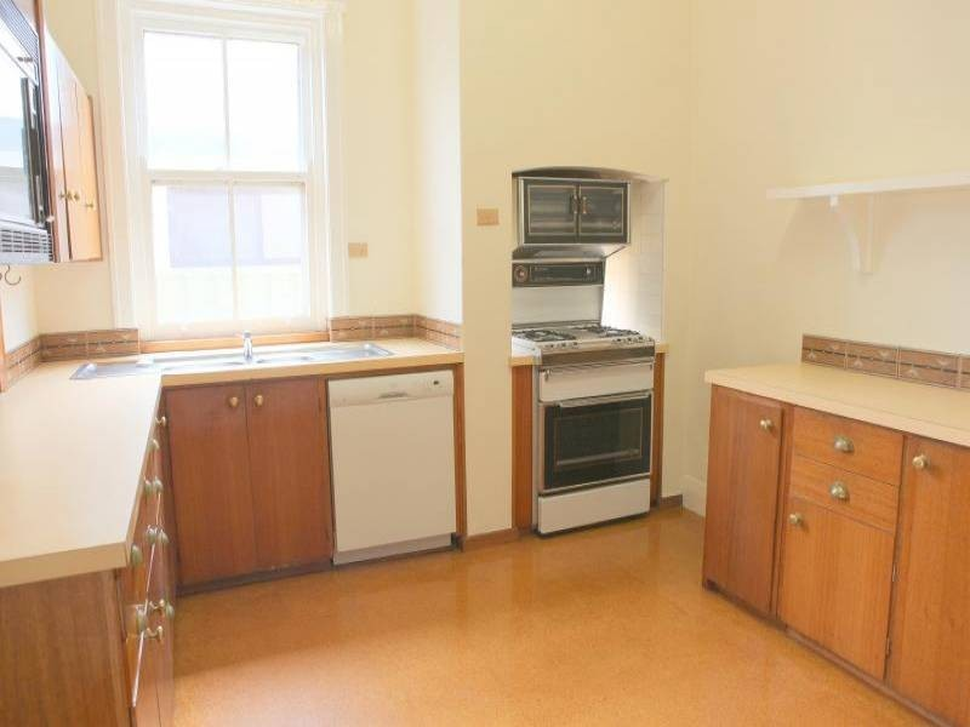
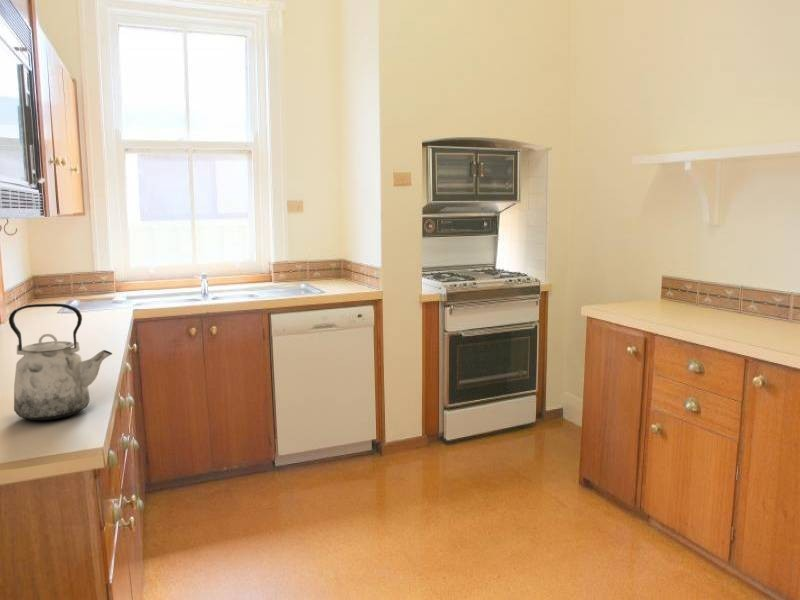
+ kettle (63, 358)
